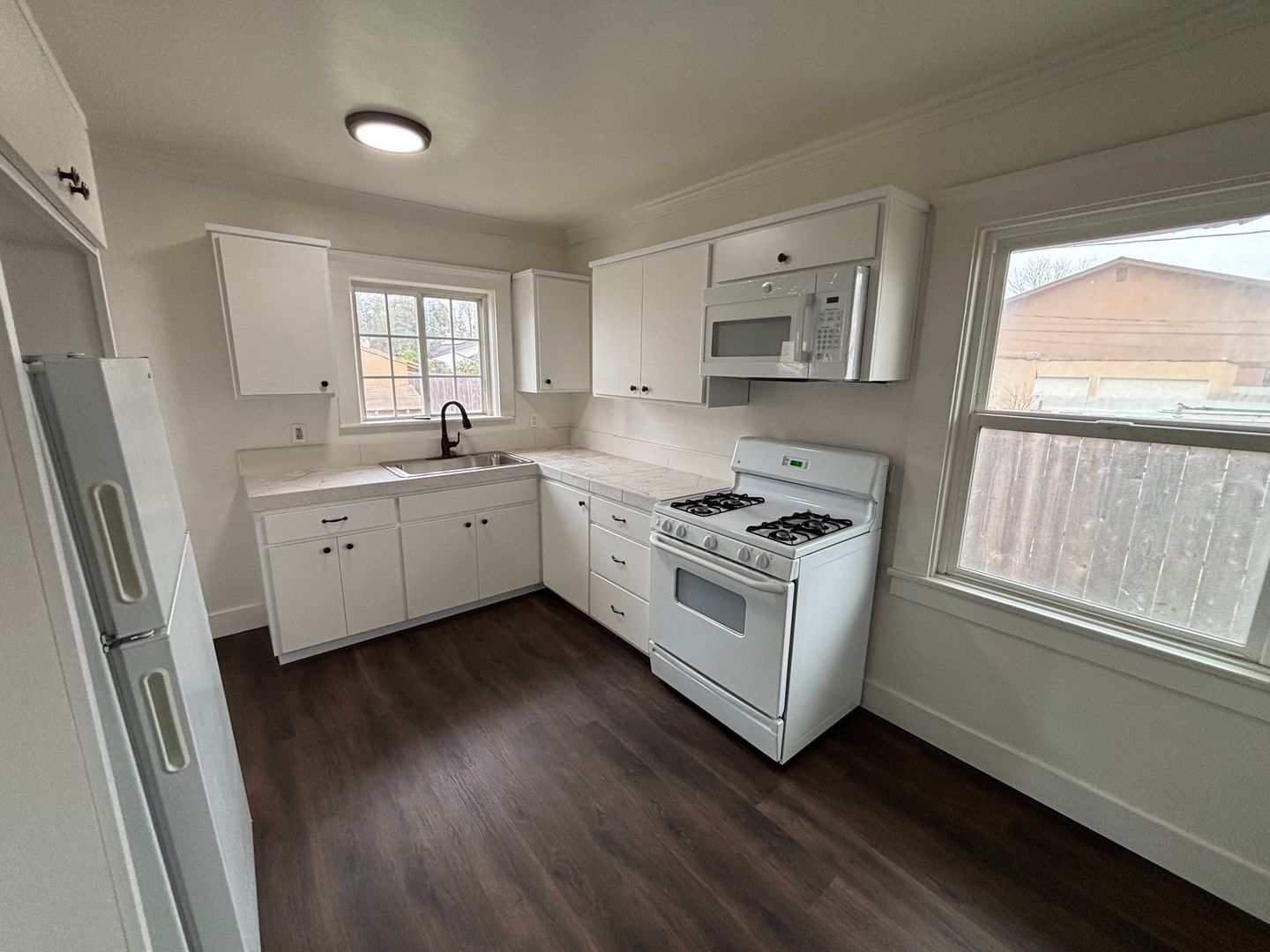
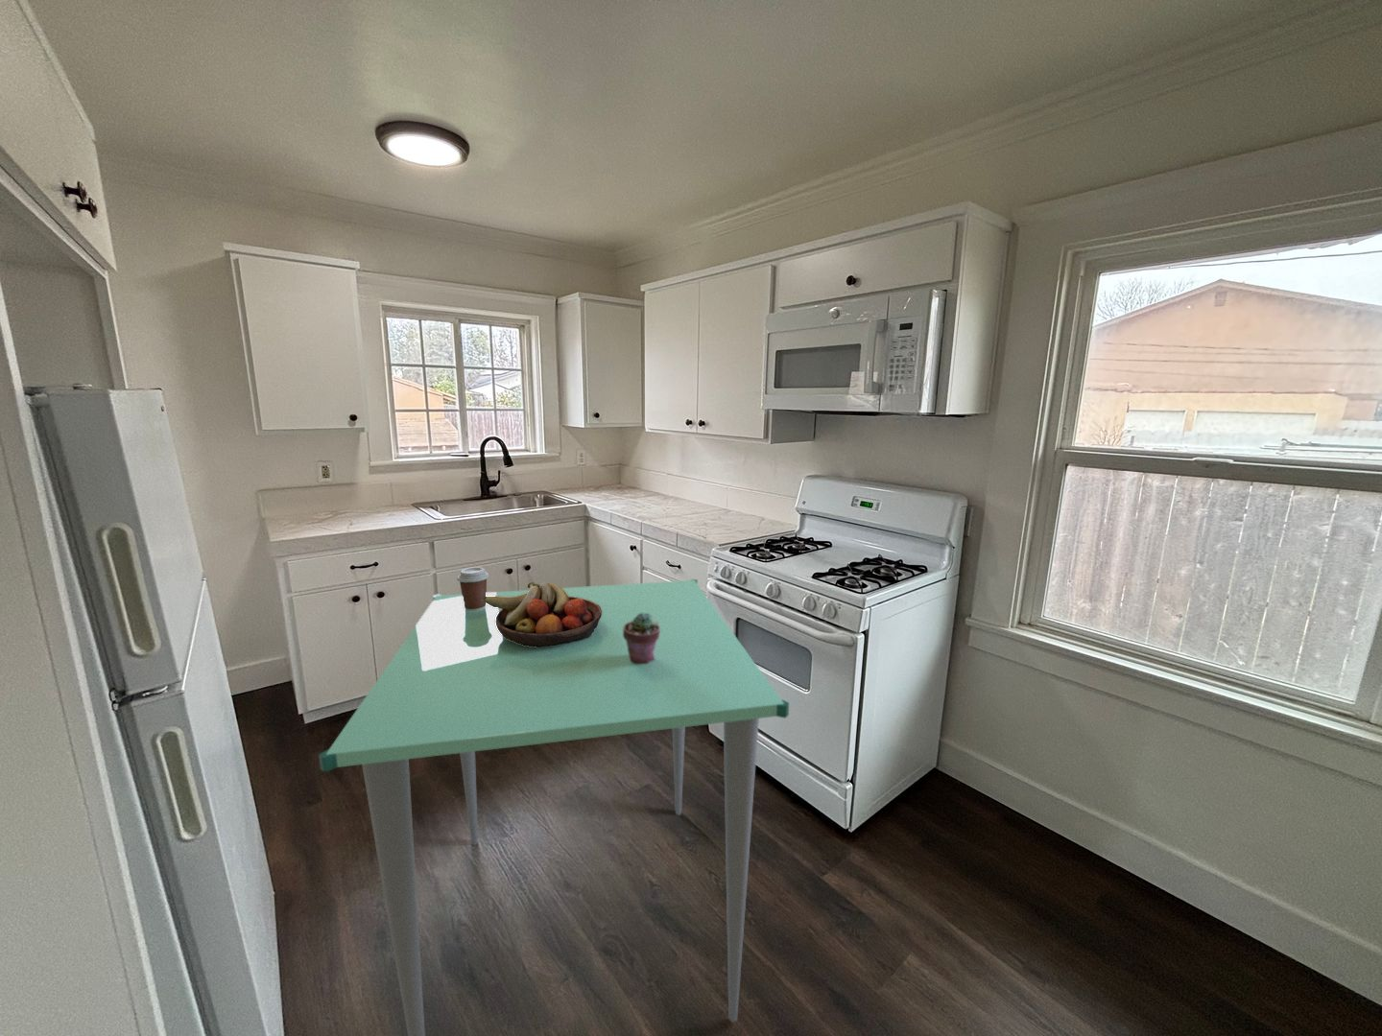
+ fruit bowl (548, 608)
+ dining table (571, 740)
+ coffee cup (473, 588)
+ potted succulent (641, 636)
